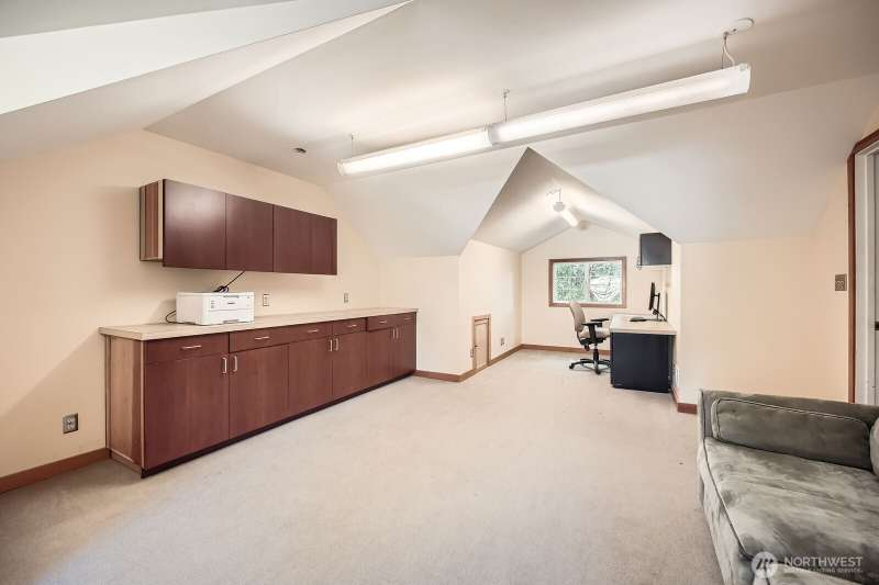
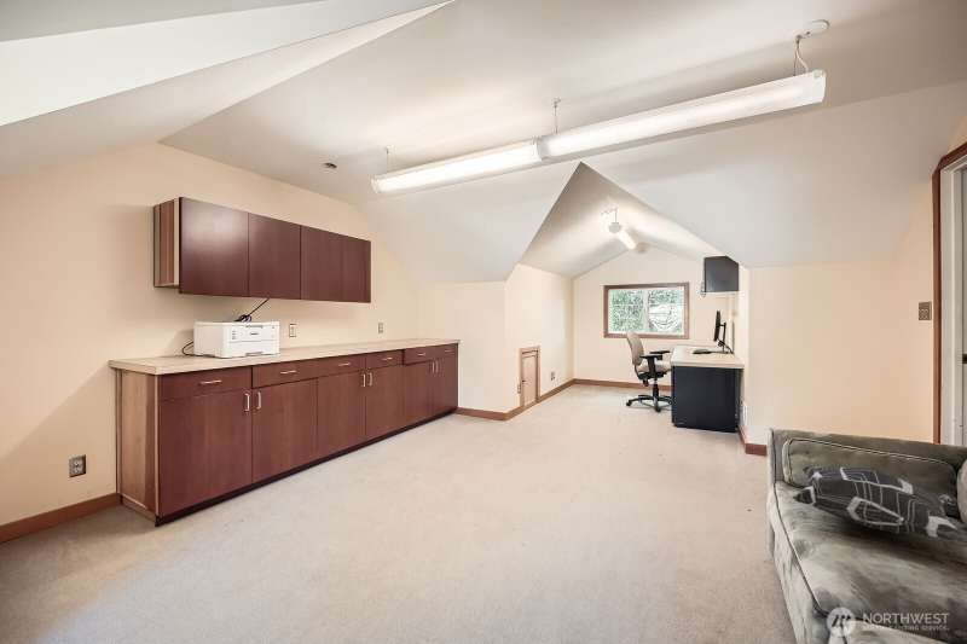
+ decorative pillow (873, 497)
